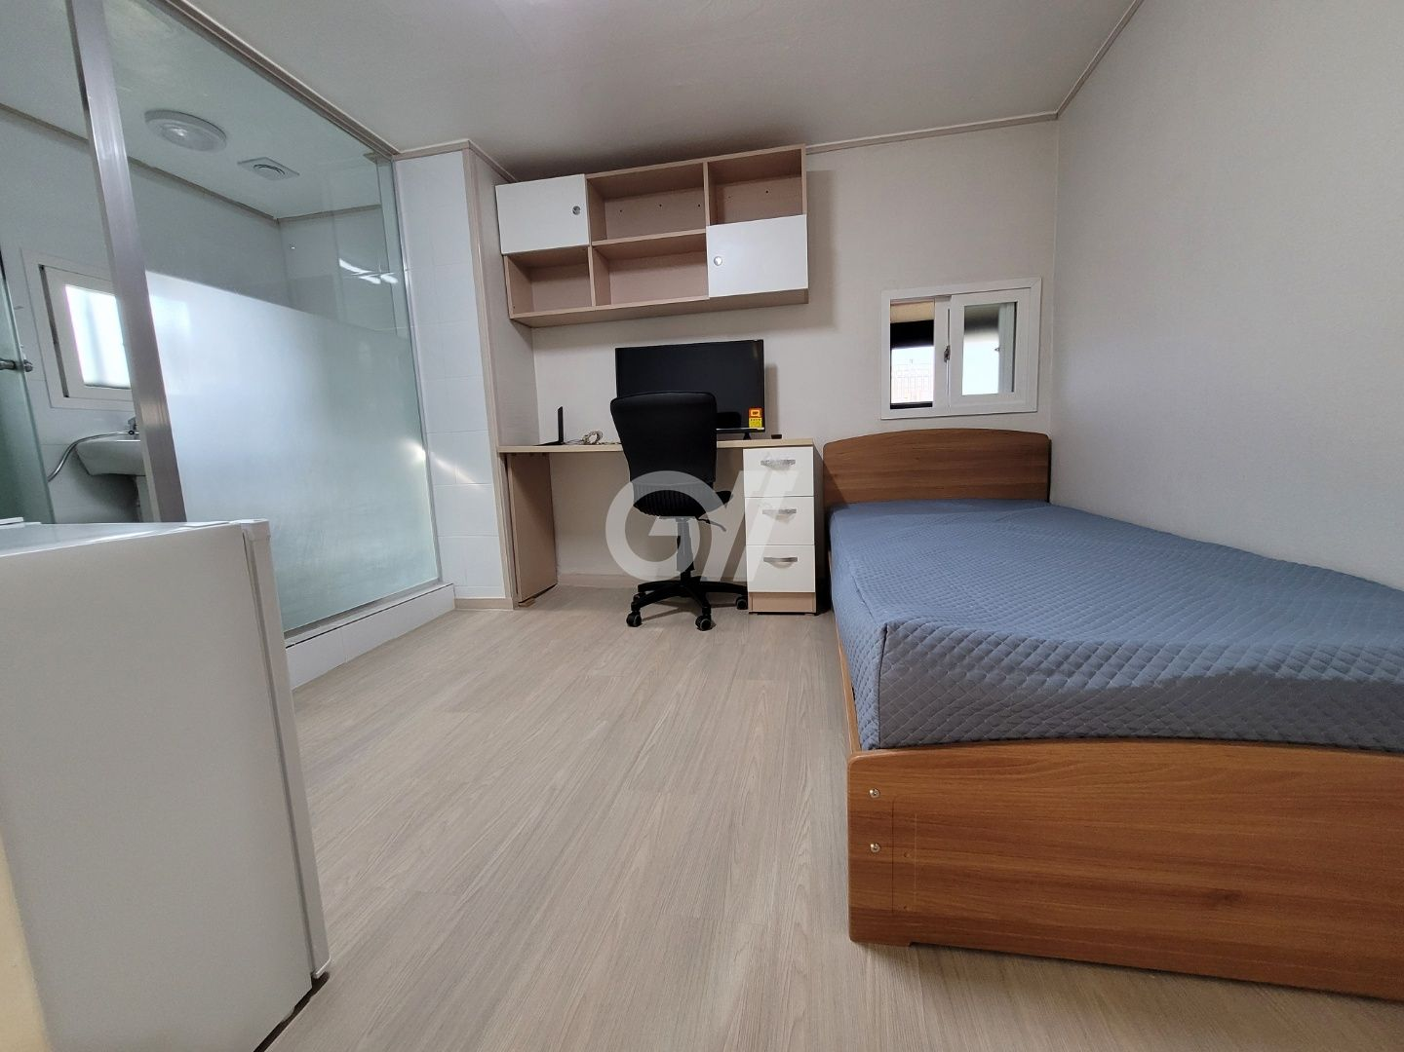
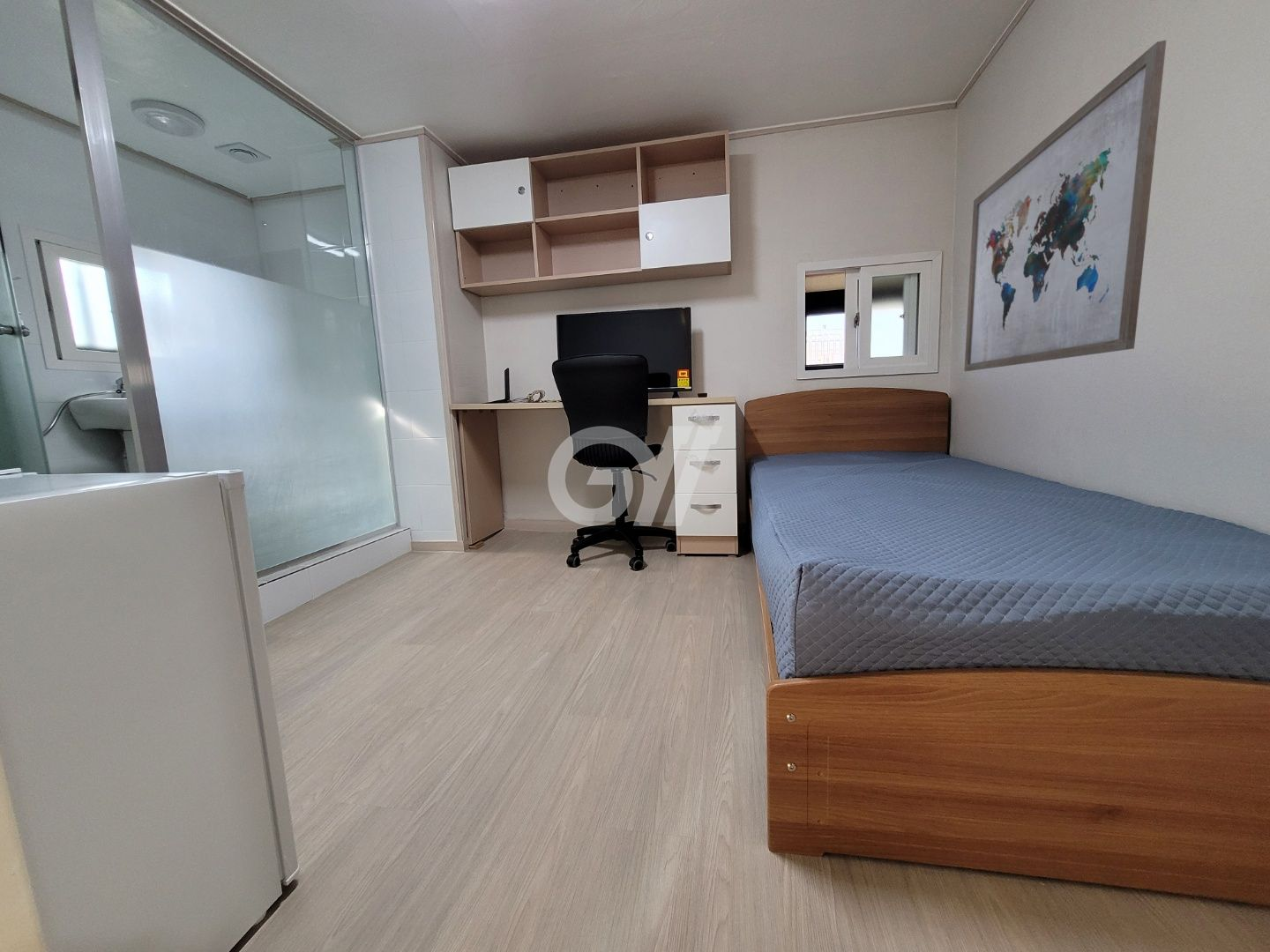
+ wall art (1034, 256)
